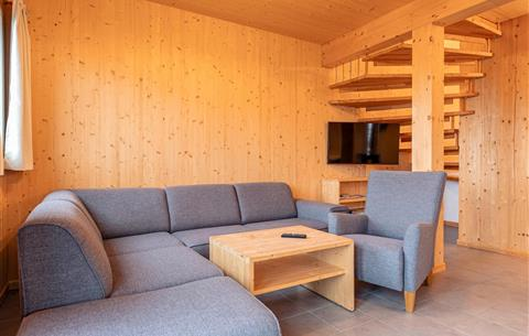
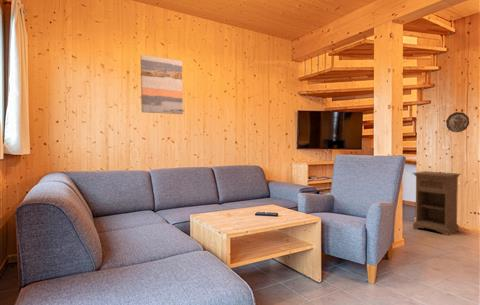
+ decorative plate (457, 122)
+ wall art (162, 85)
+ nightstand (435, 201)
